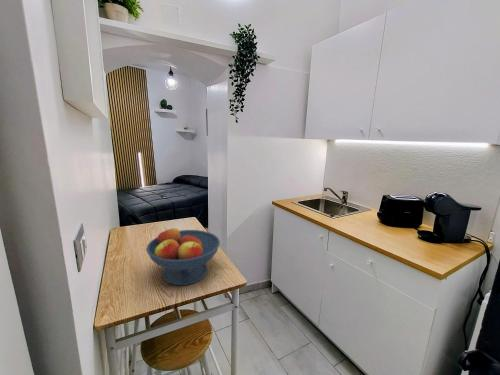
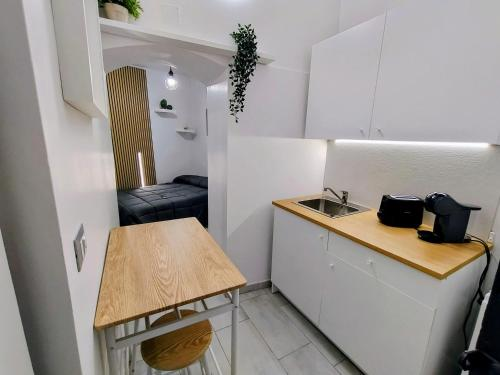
- fruit bowl (184, 252)
